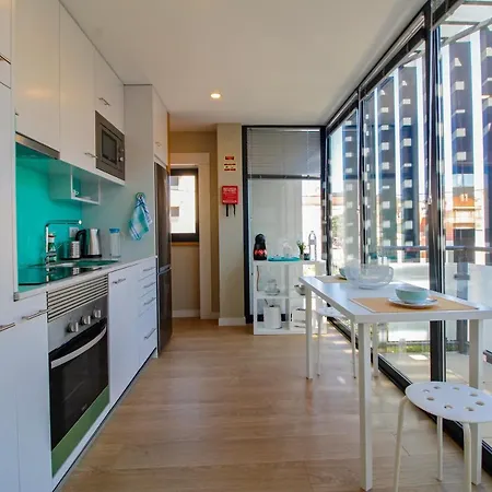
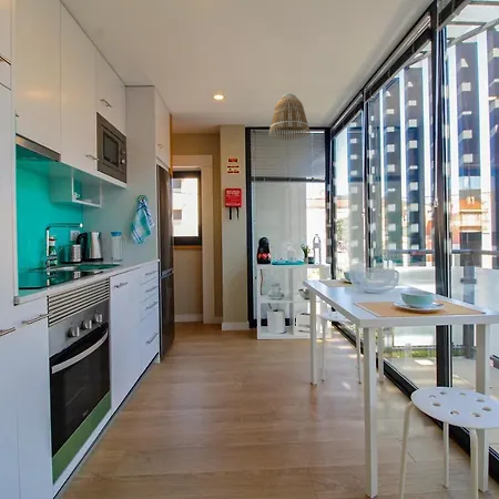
+ lamp shade (289, 114)
